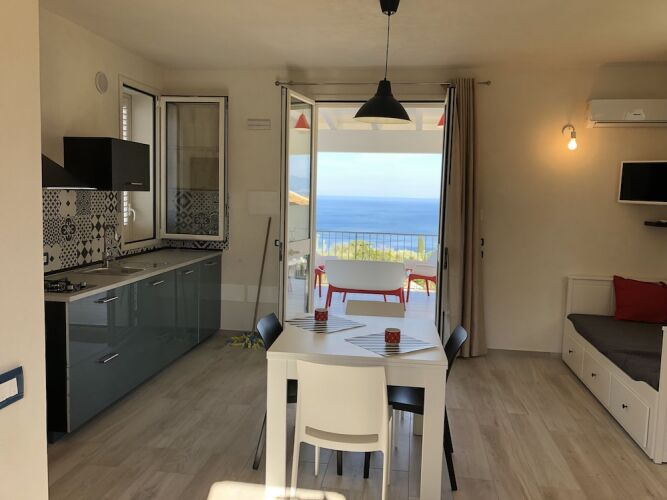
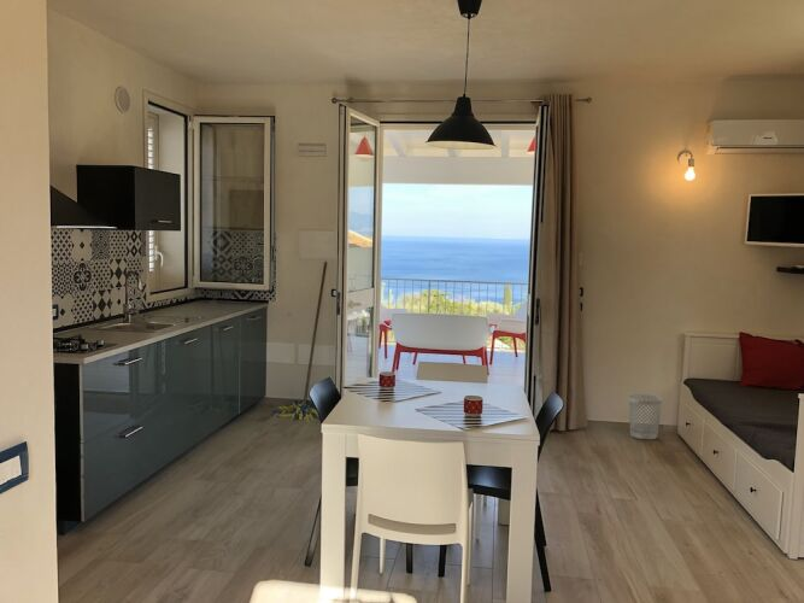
+ wastebasket (644, 416)
